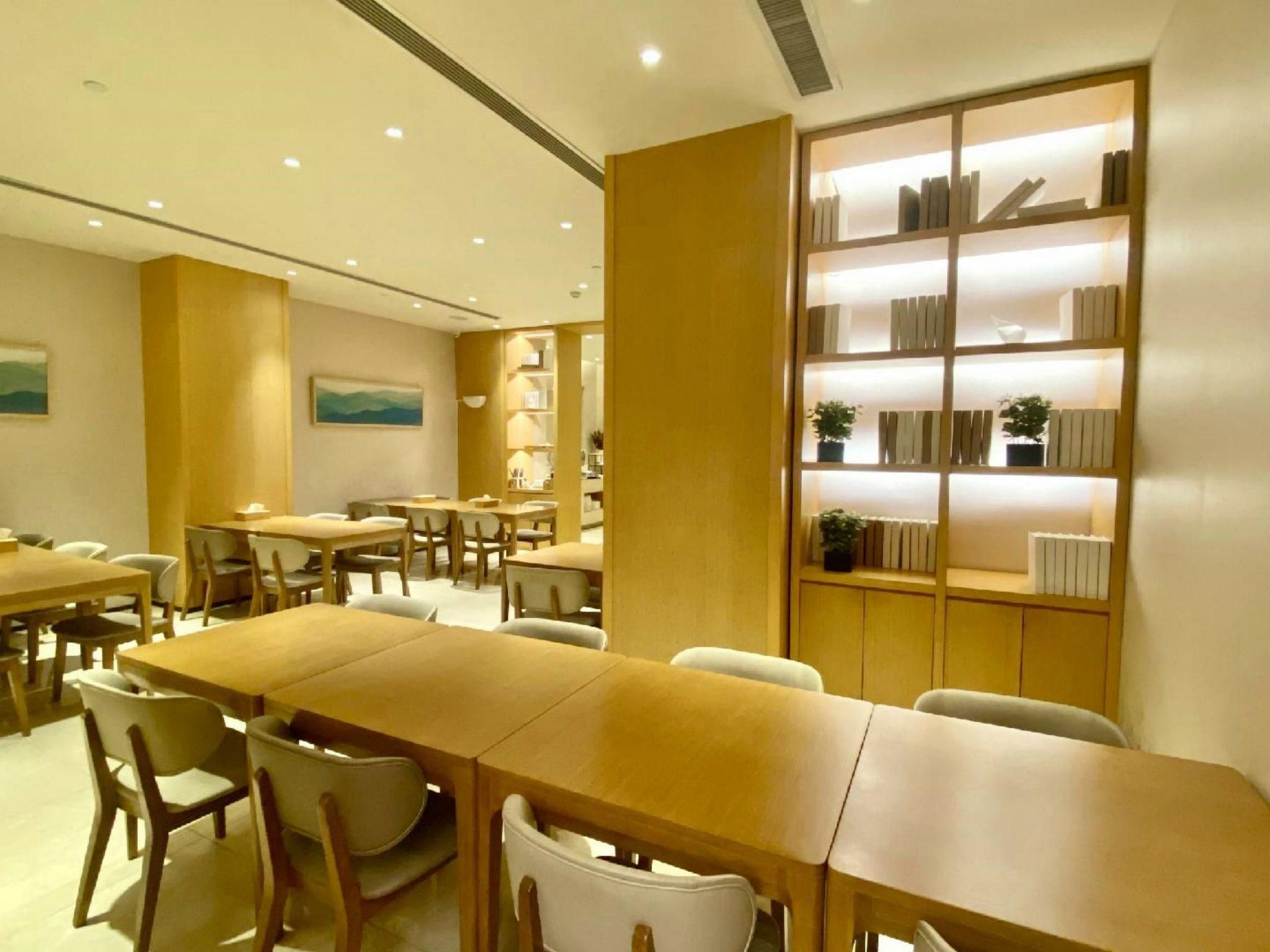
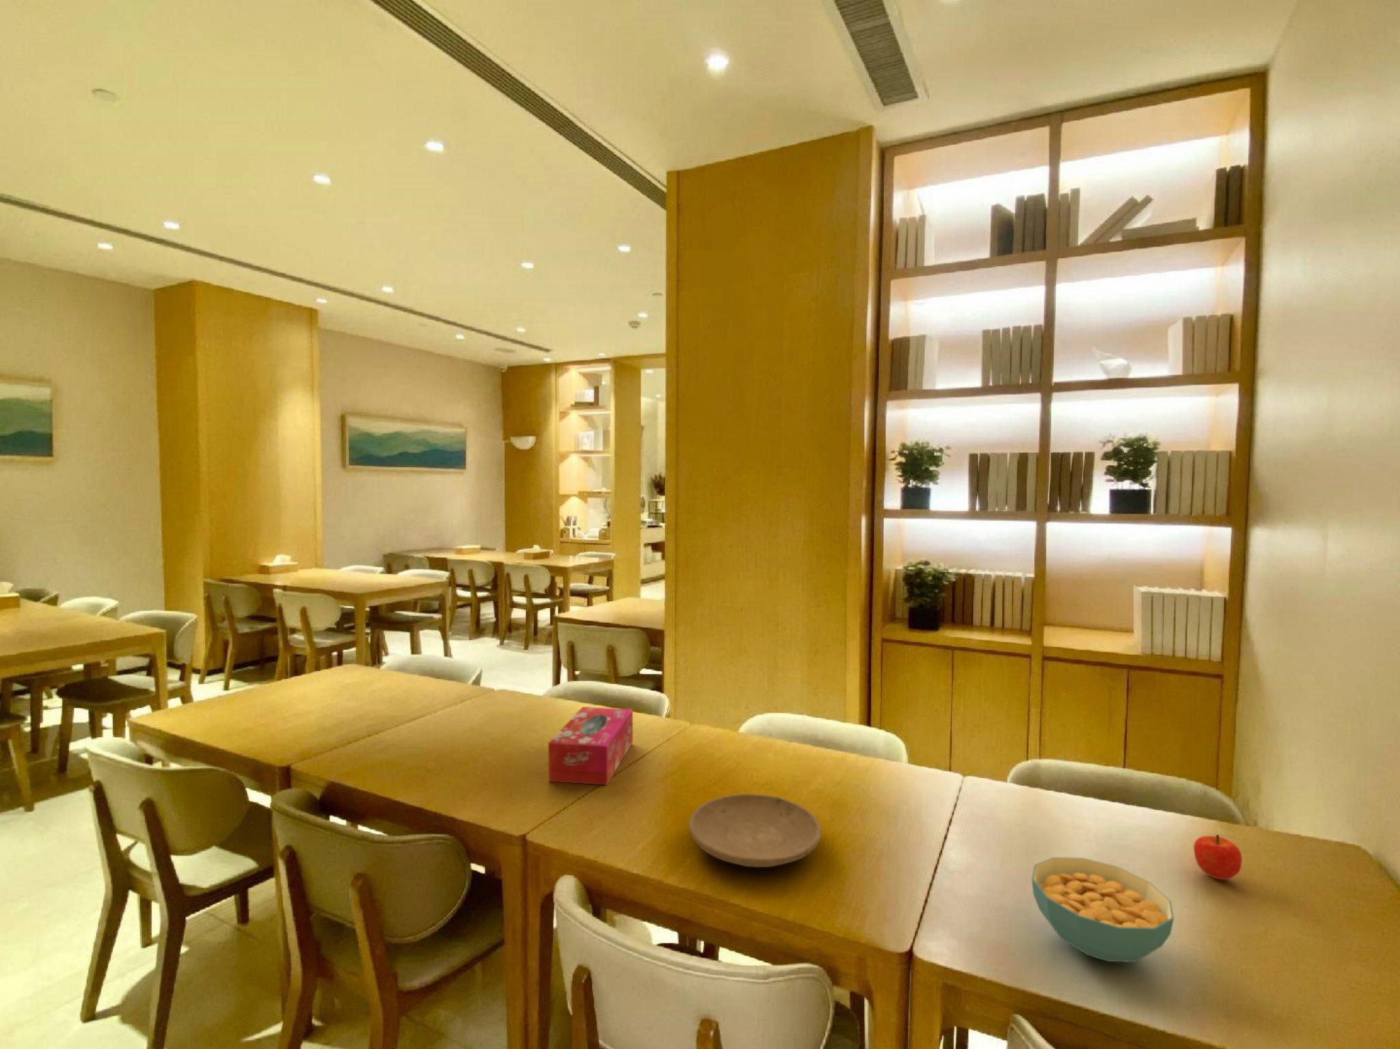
+ cereal bowl (1098, 919)
+ tissue box (593, 743)
+ plate (754, 833)
+ fruit (1217, 856)
